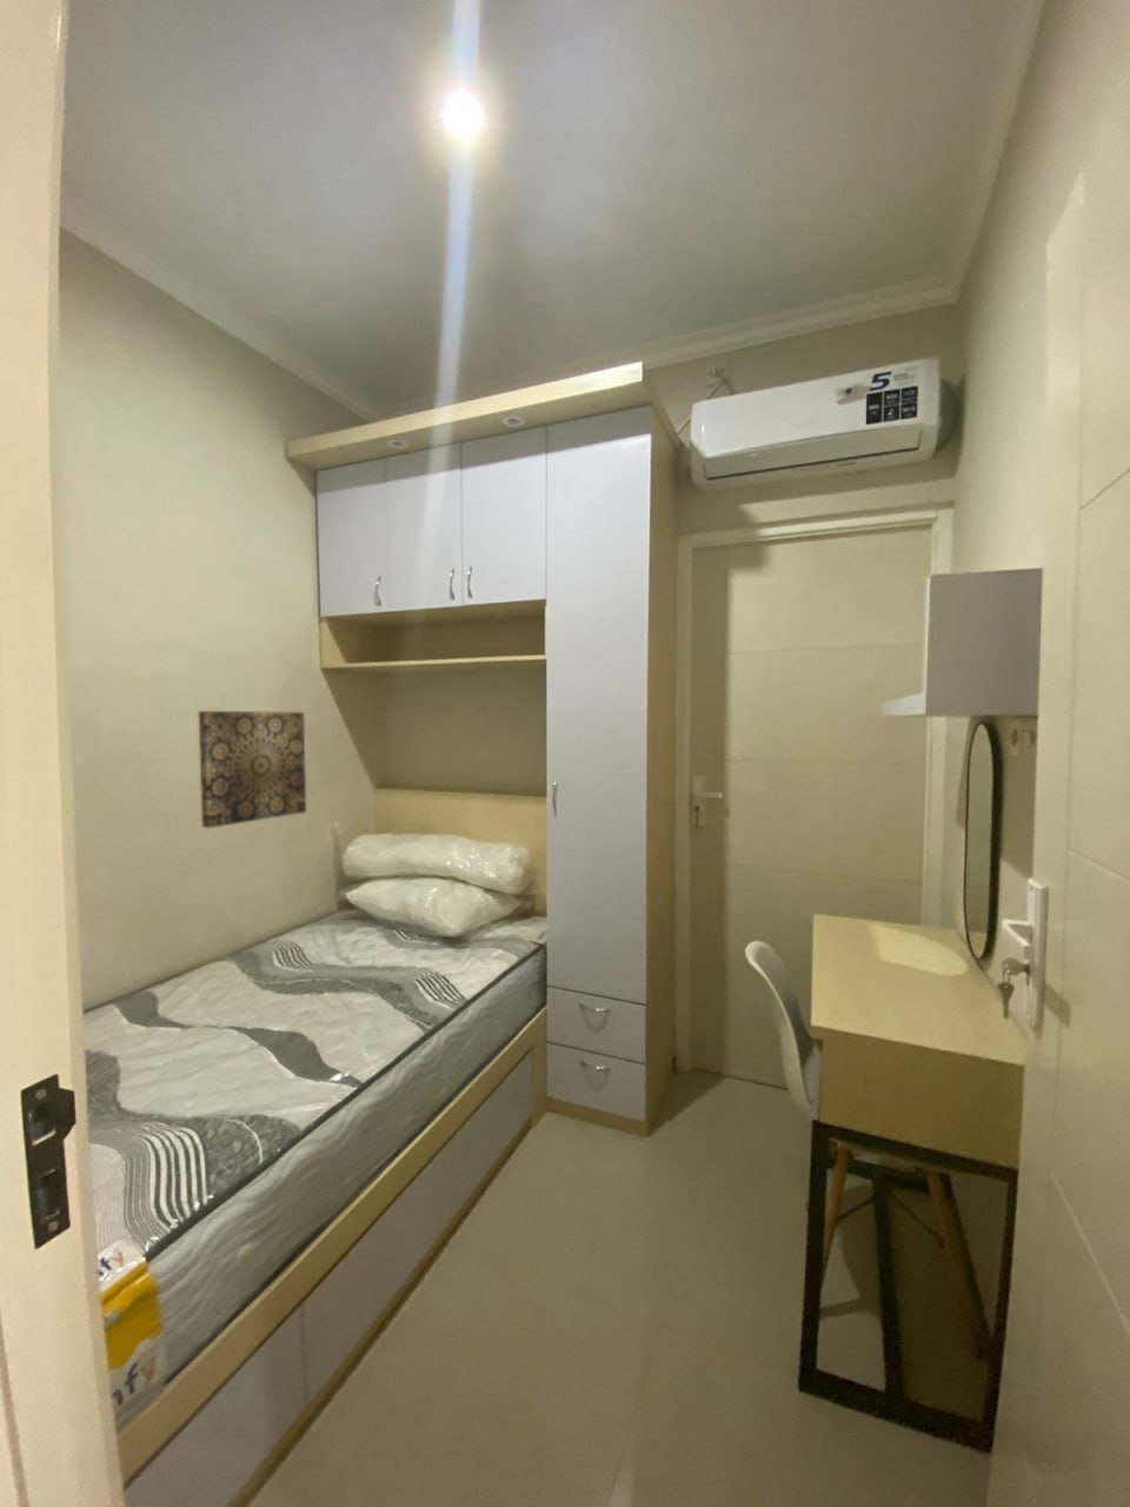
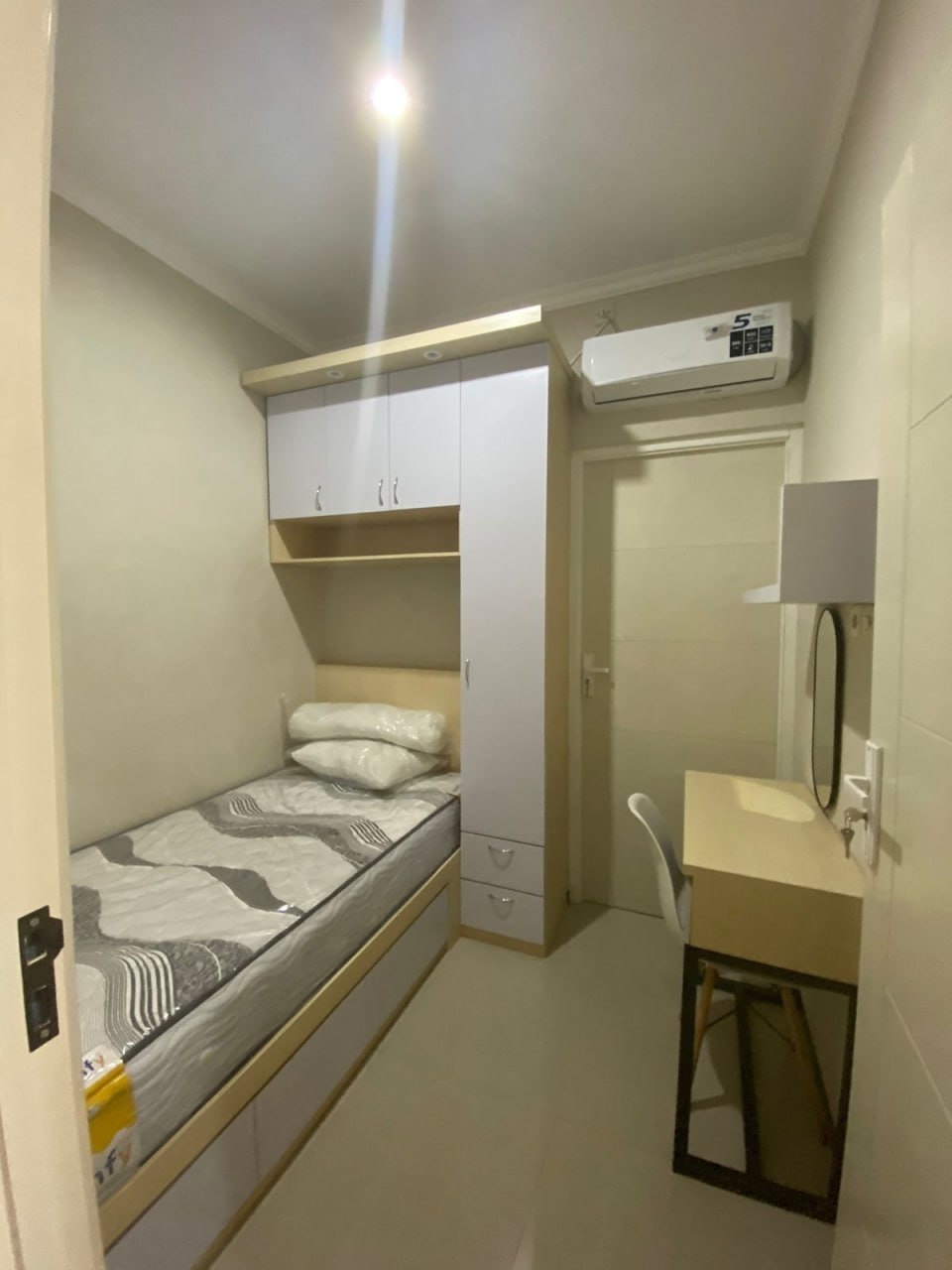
- wall art (255, 765)
